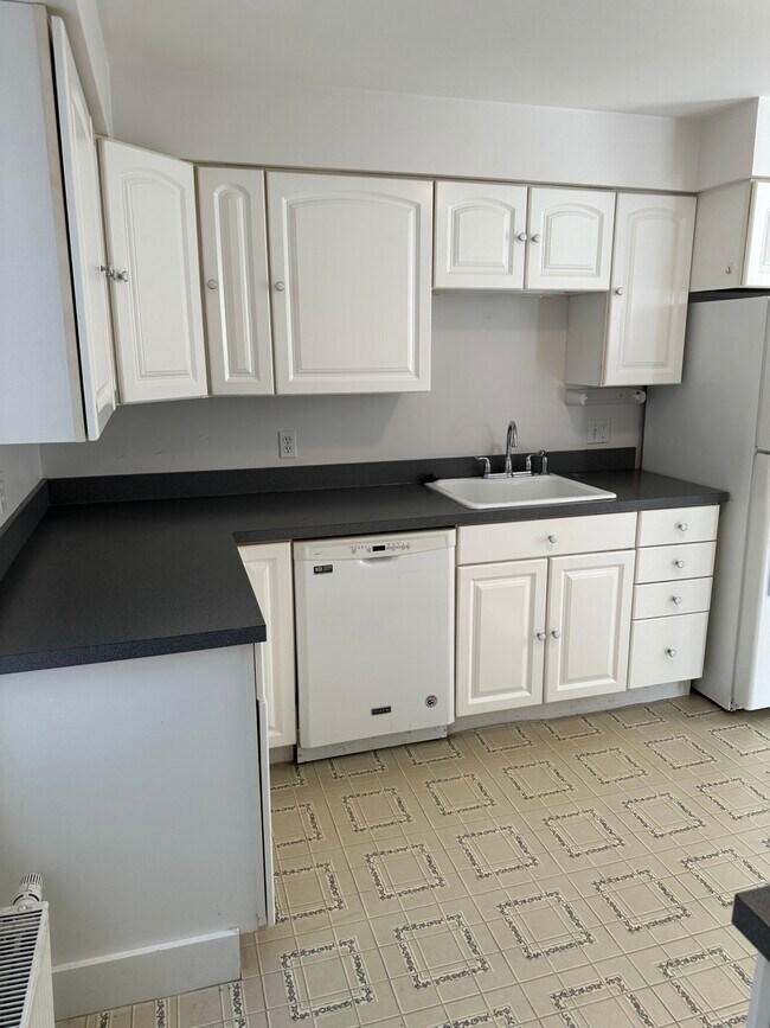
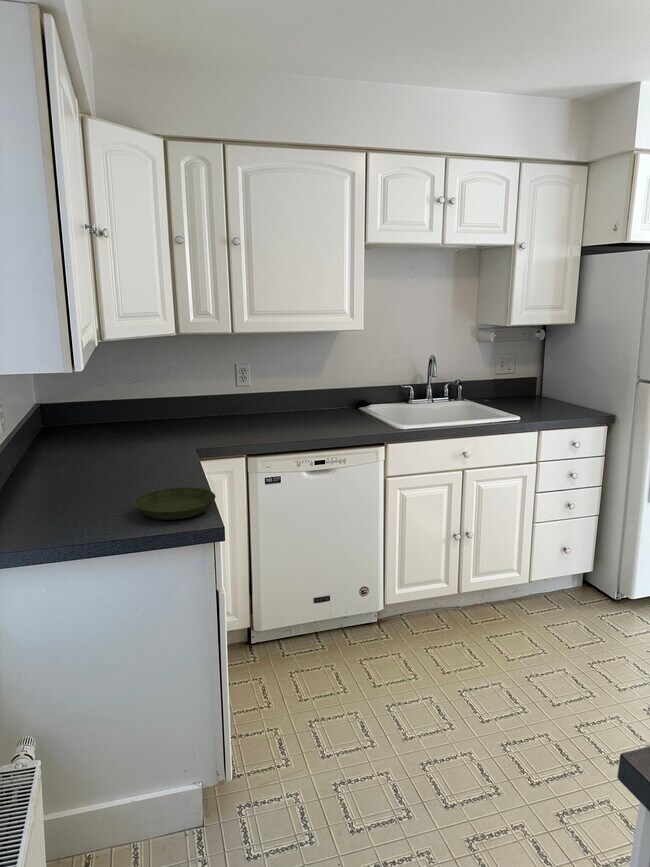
+ saucer (176, 504)
